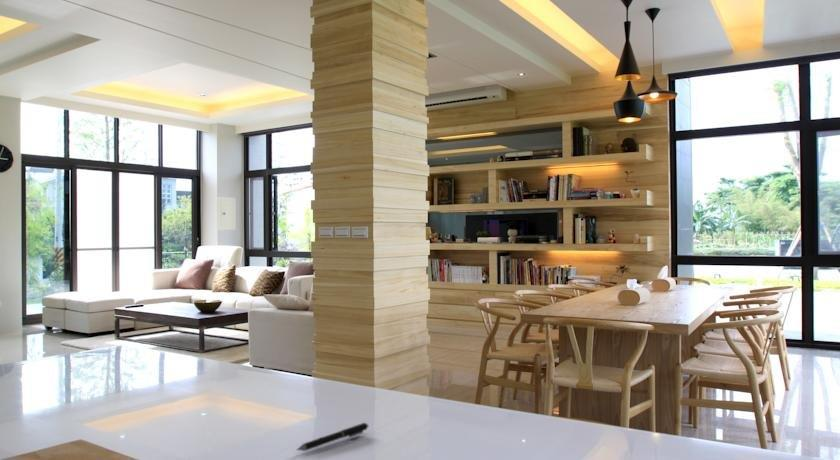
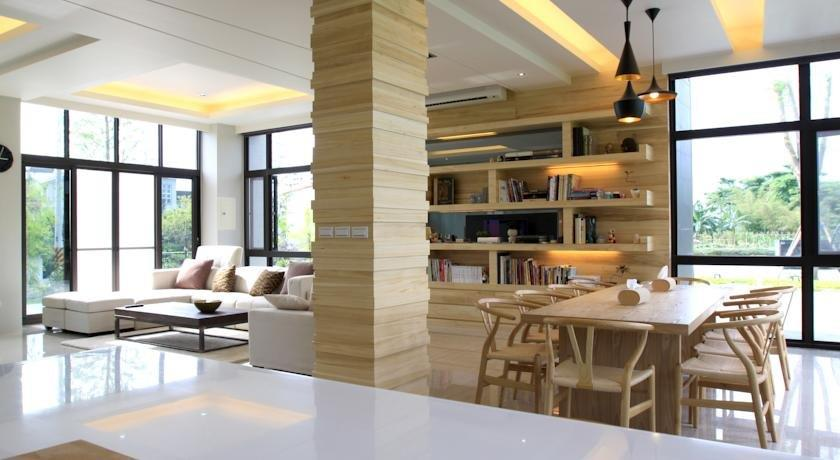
- pen (333, 436)
